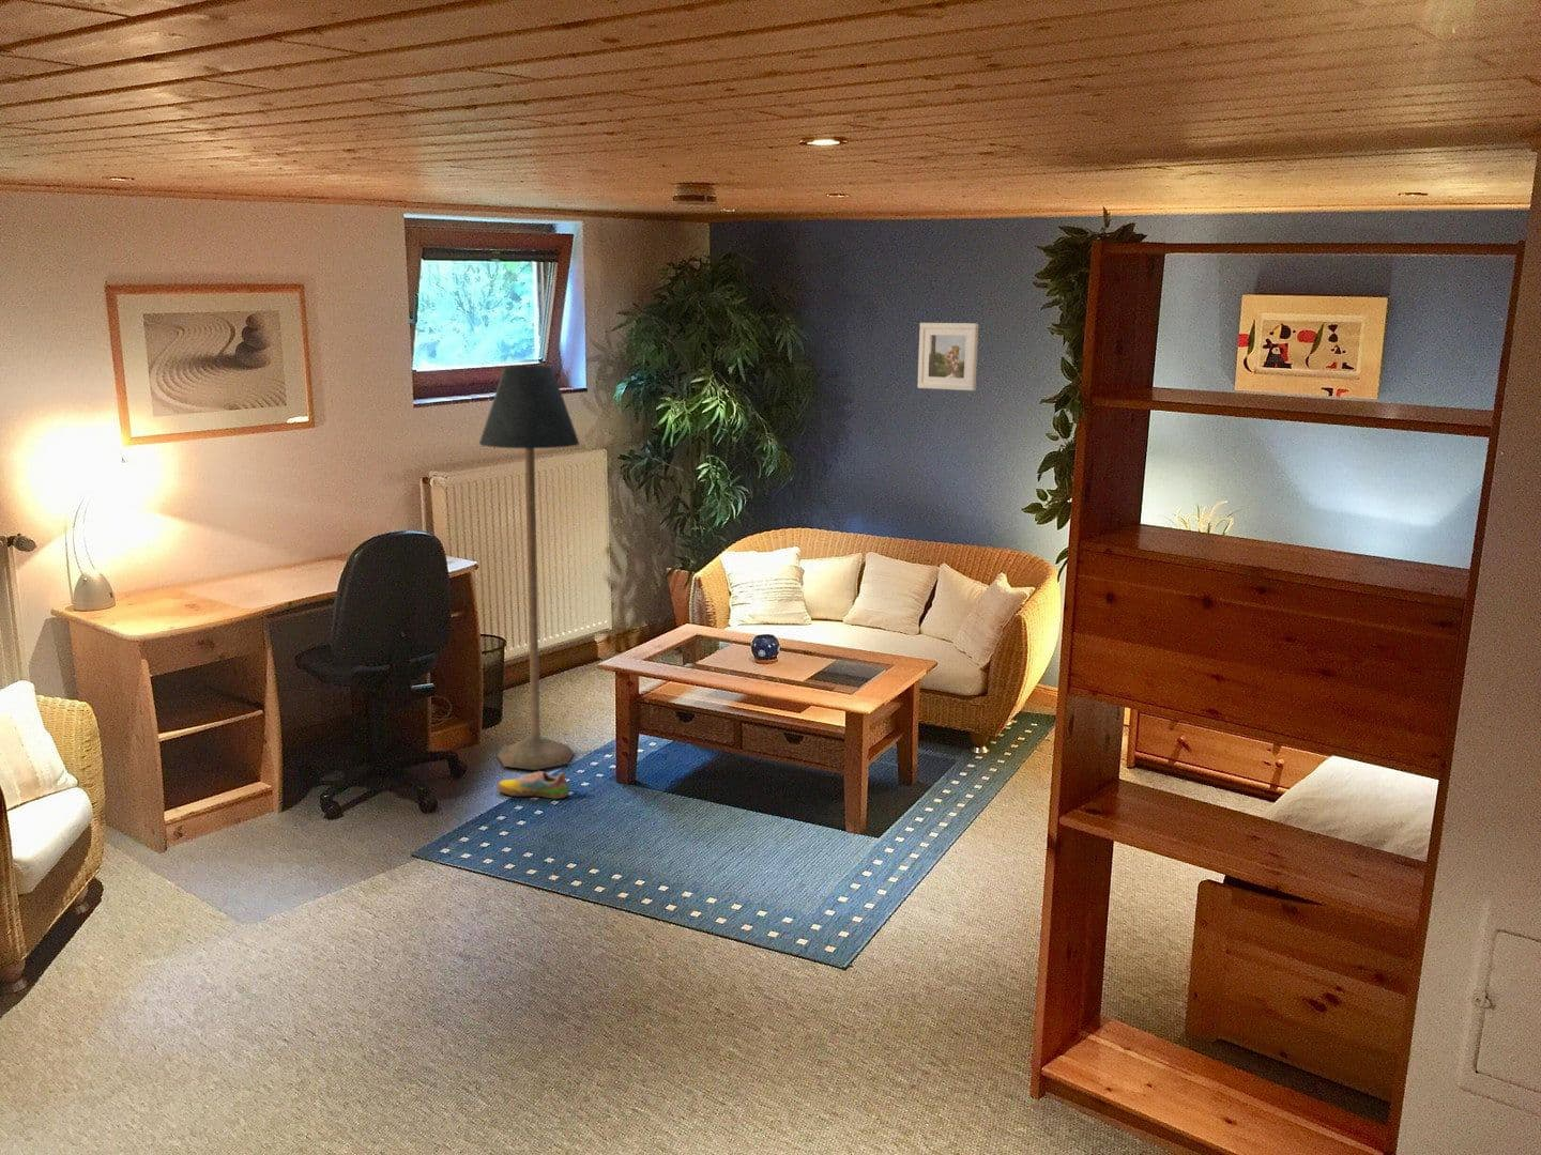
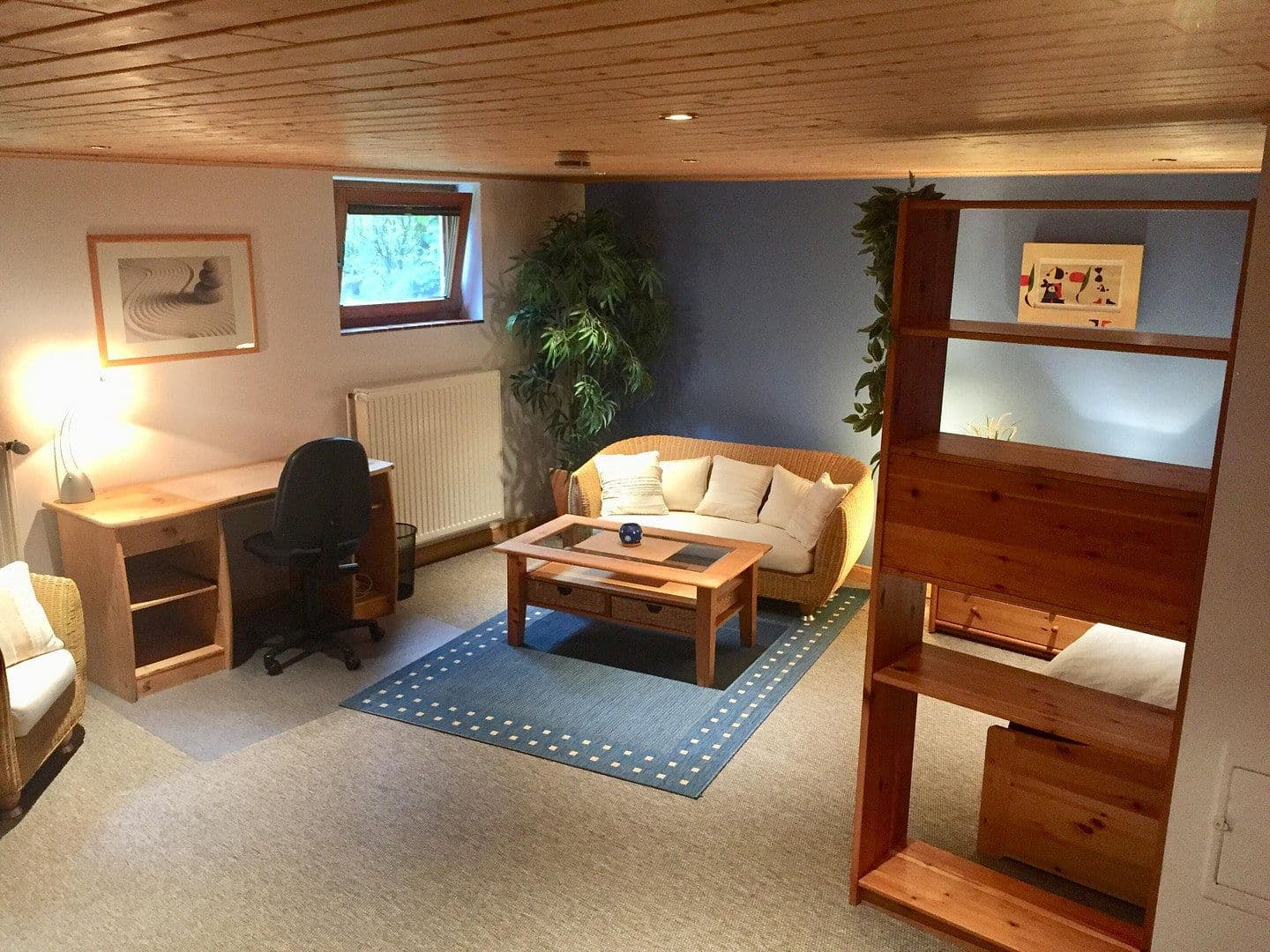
- floor lamp (531, 567)
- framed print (948, 357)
- shoe (533, 780)
